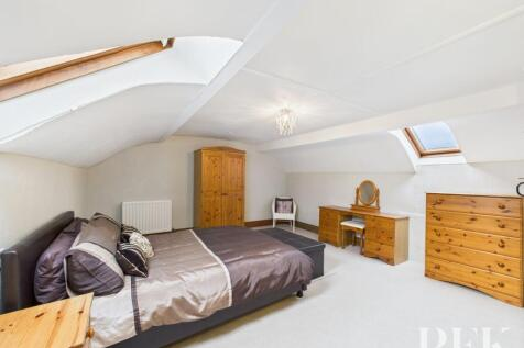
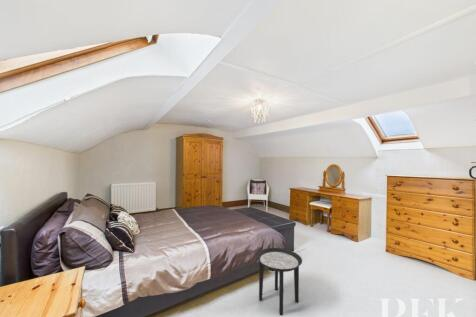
+ side table (279, 278)
